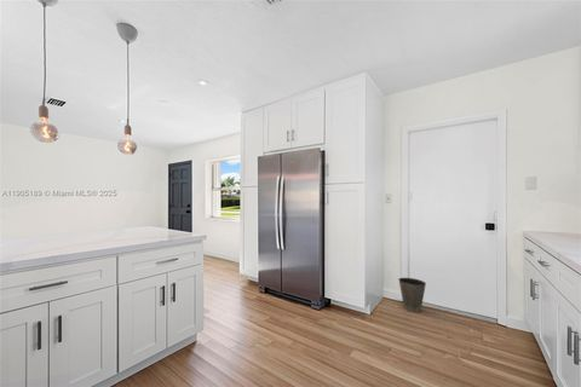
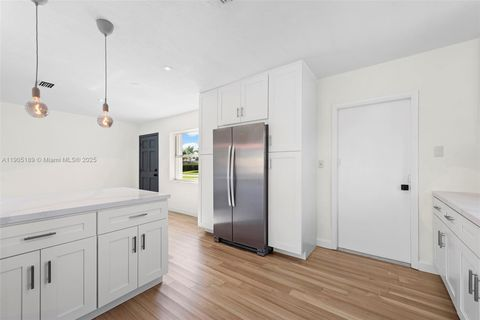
- waste basket (412, 294)
